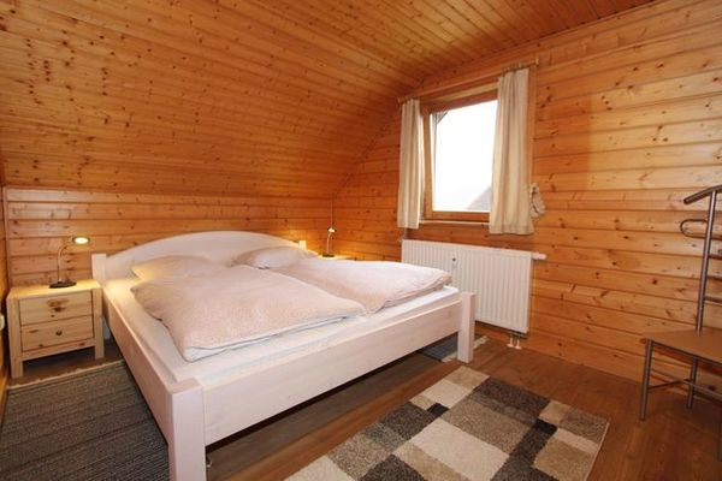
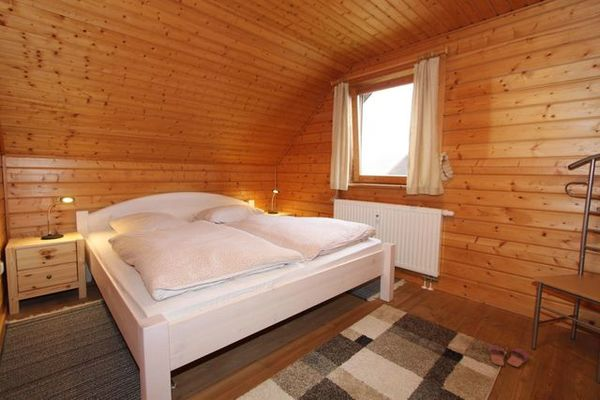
+ slippers (504, 352)
